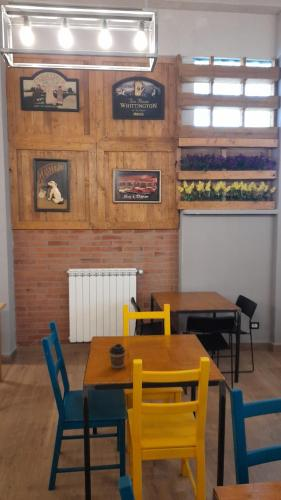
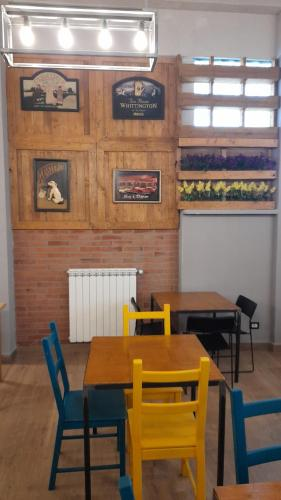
- coffee cup (117, 355)
